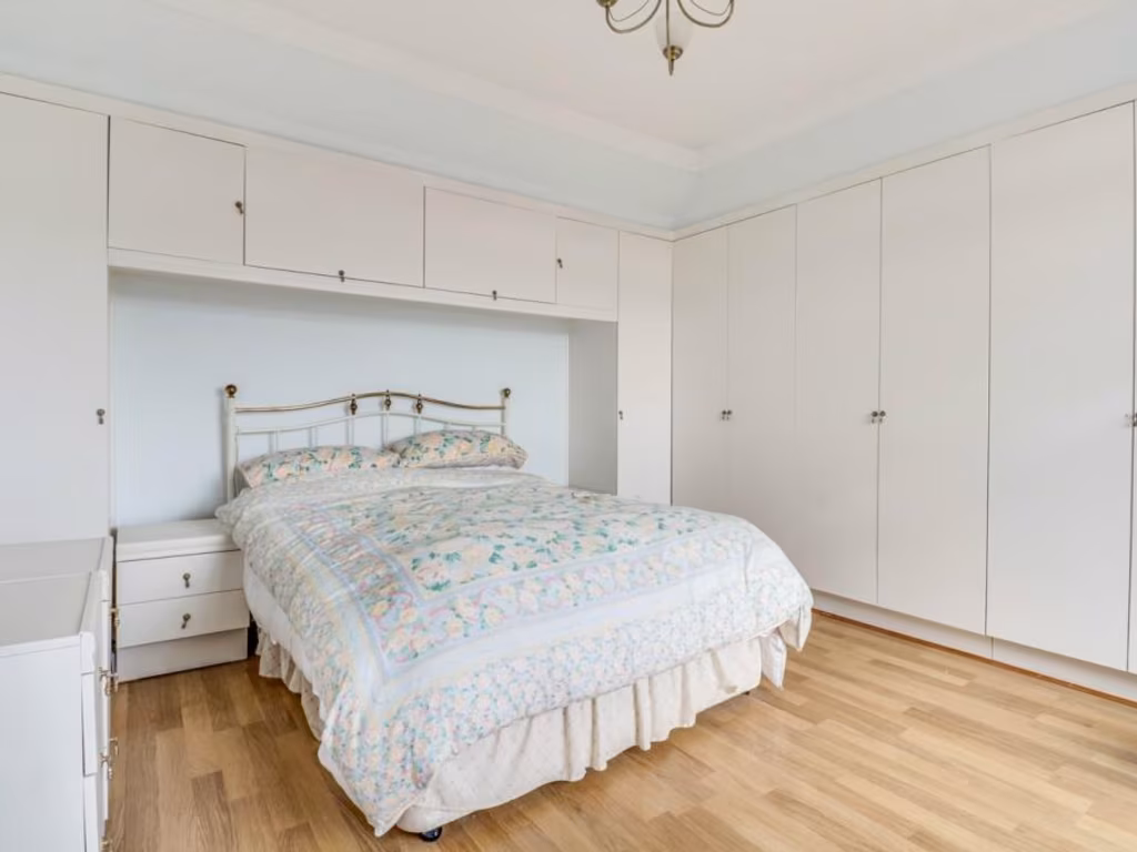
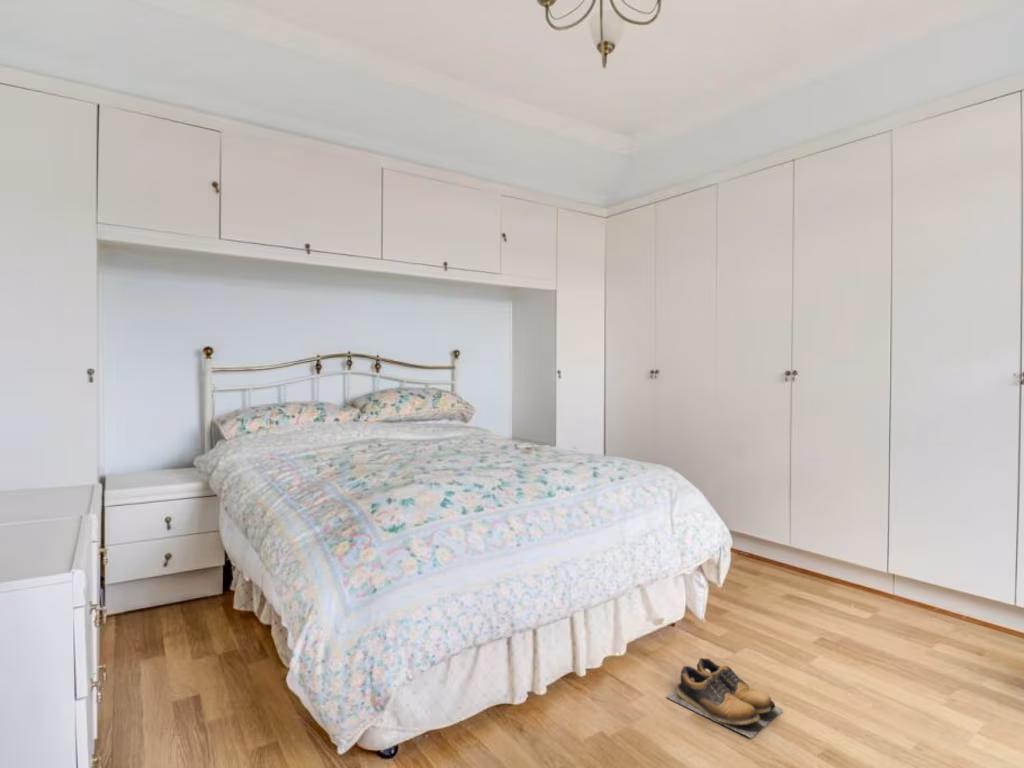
+ shoes (723, 688)
